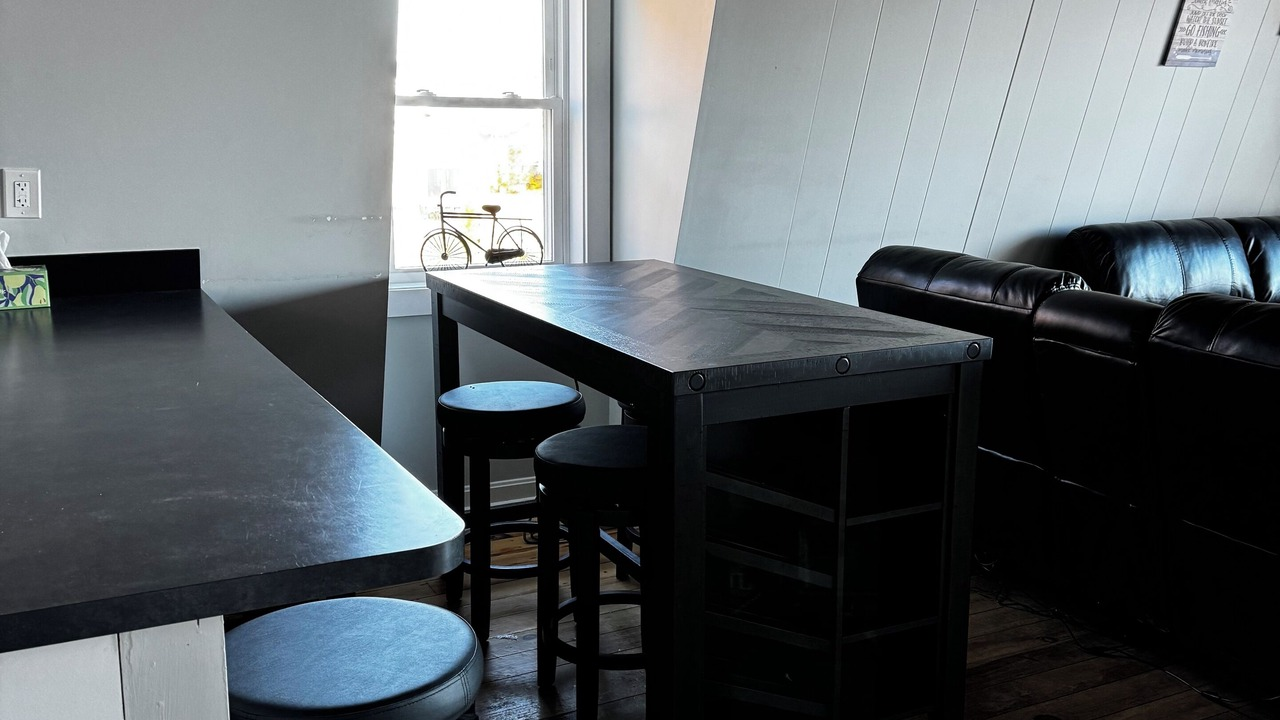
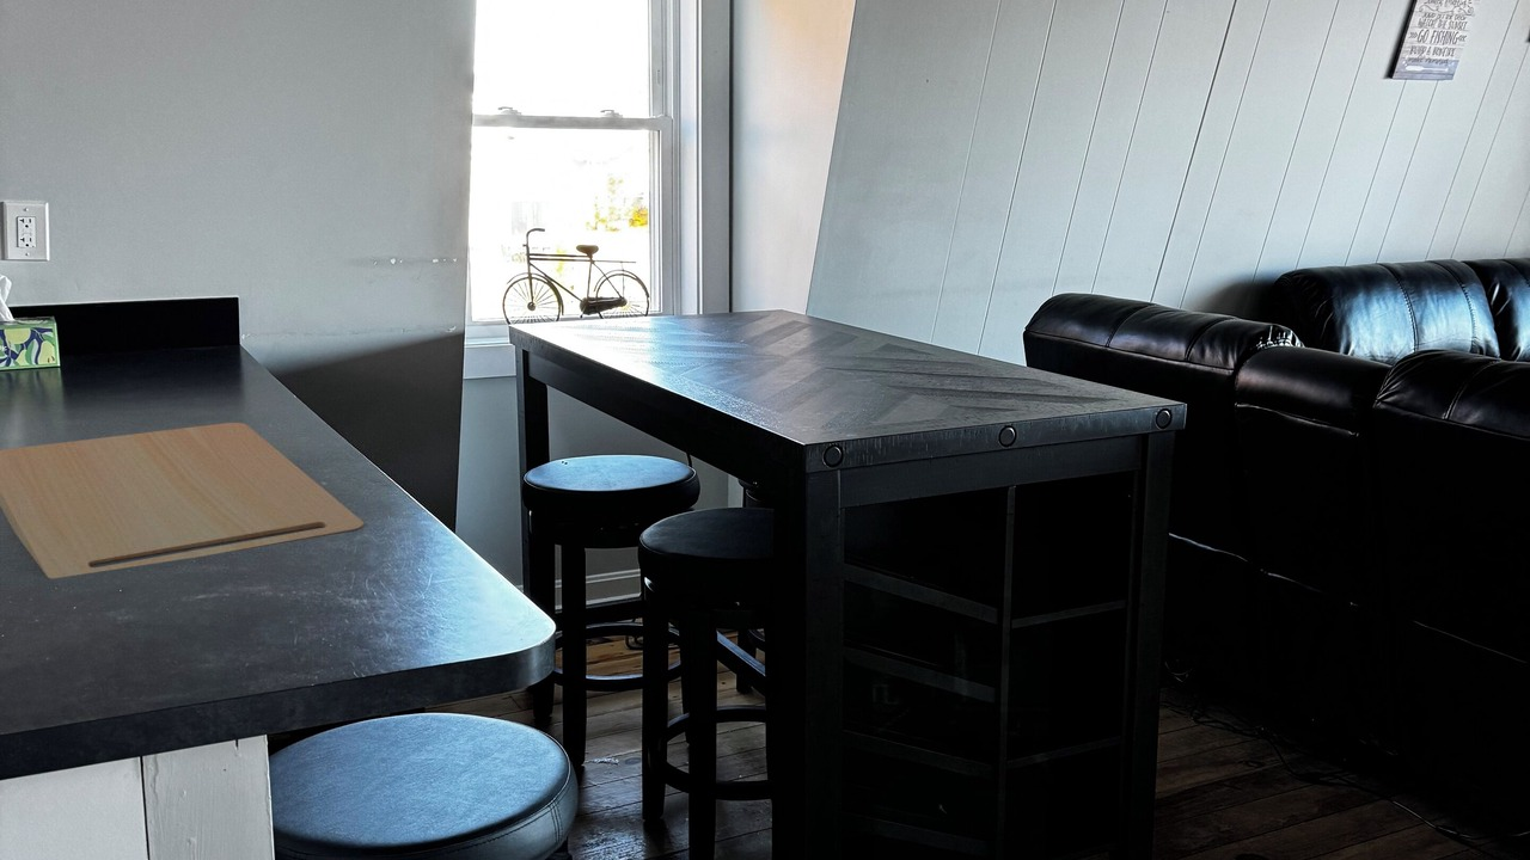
+ cutting board (164, 496)
